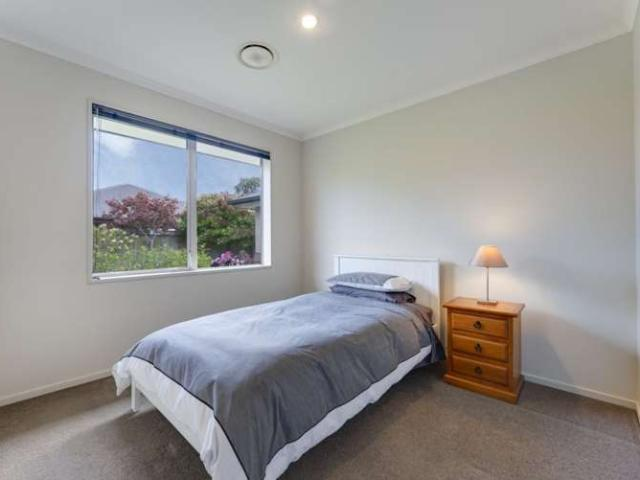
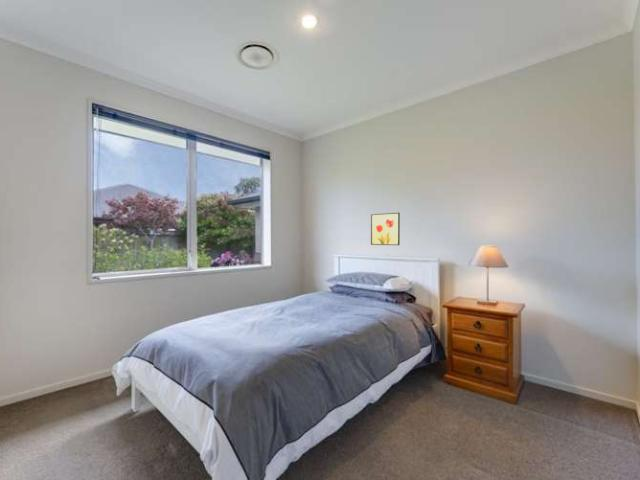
+ wall art (385, 229)
